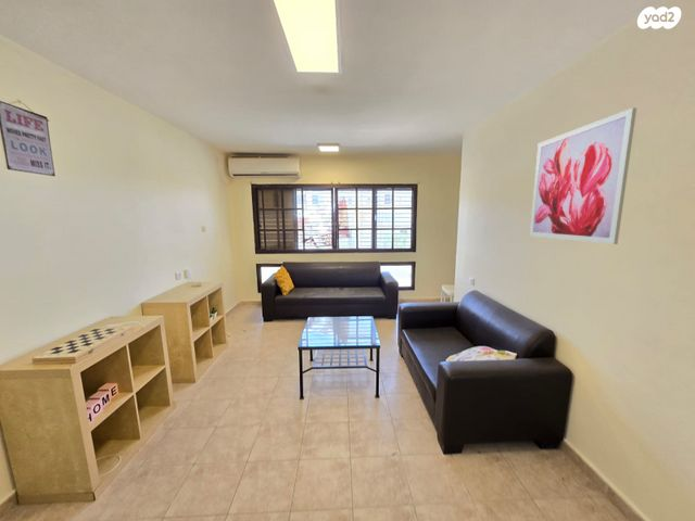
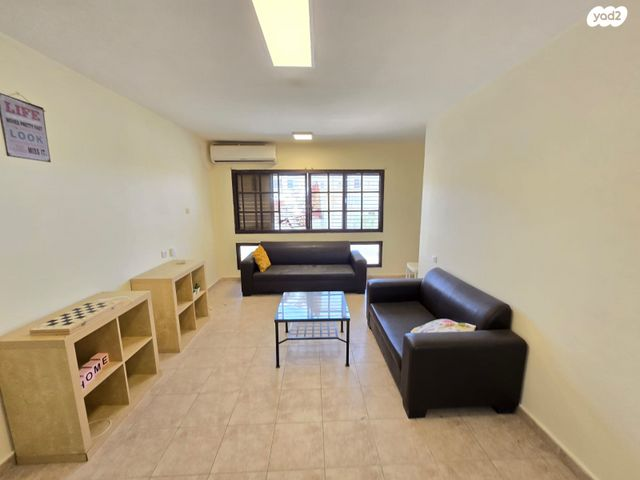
- wall art (571, 186)
